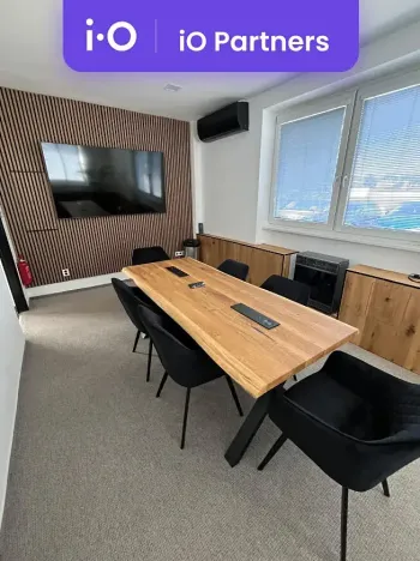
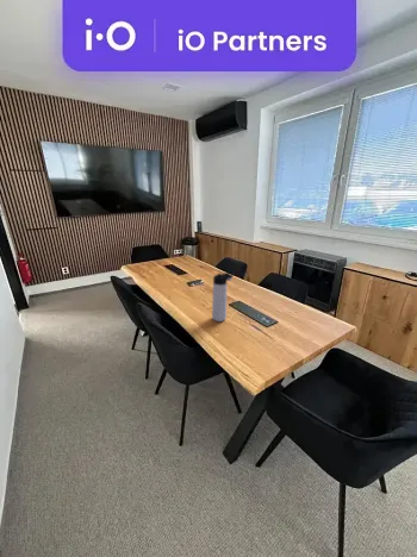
+ thermos bottle (223, 296)
